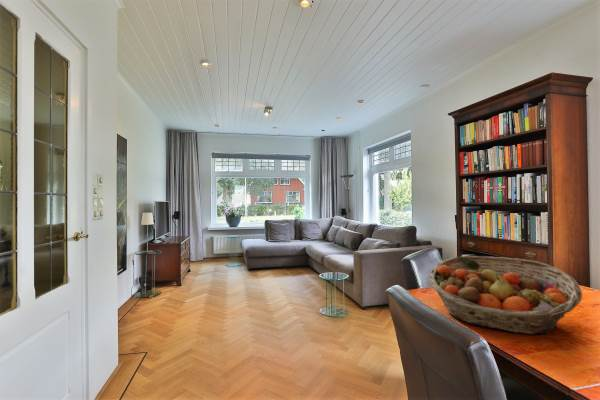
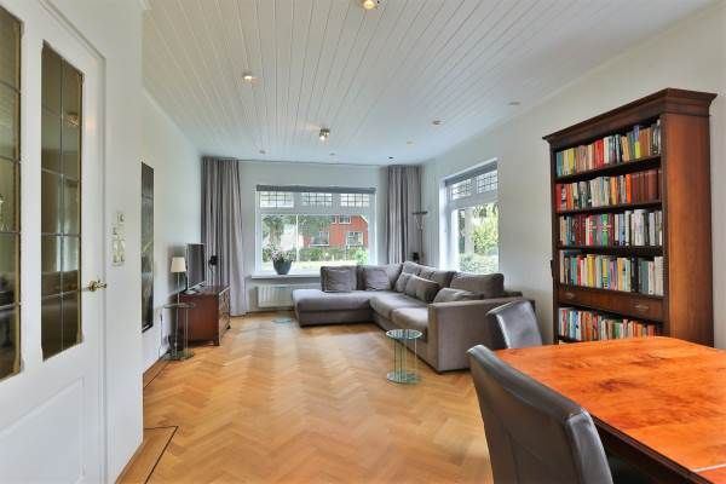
- fruit basket (497, 290)
